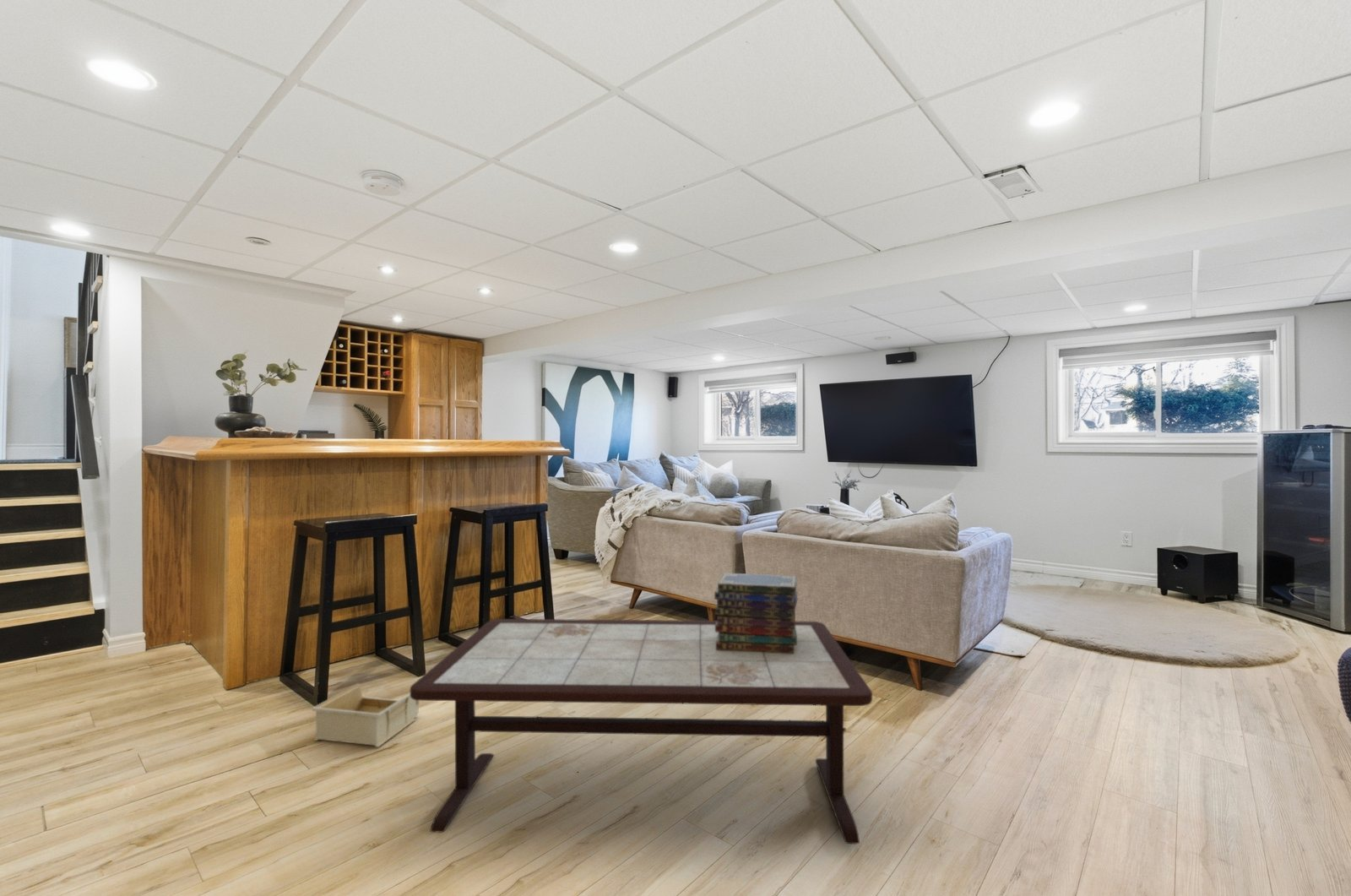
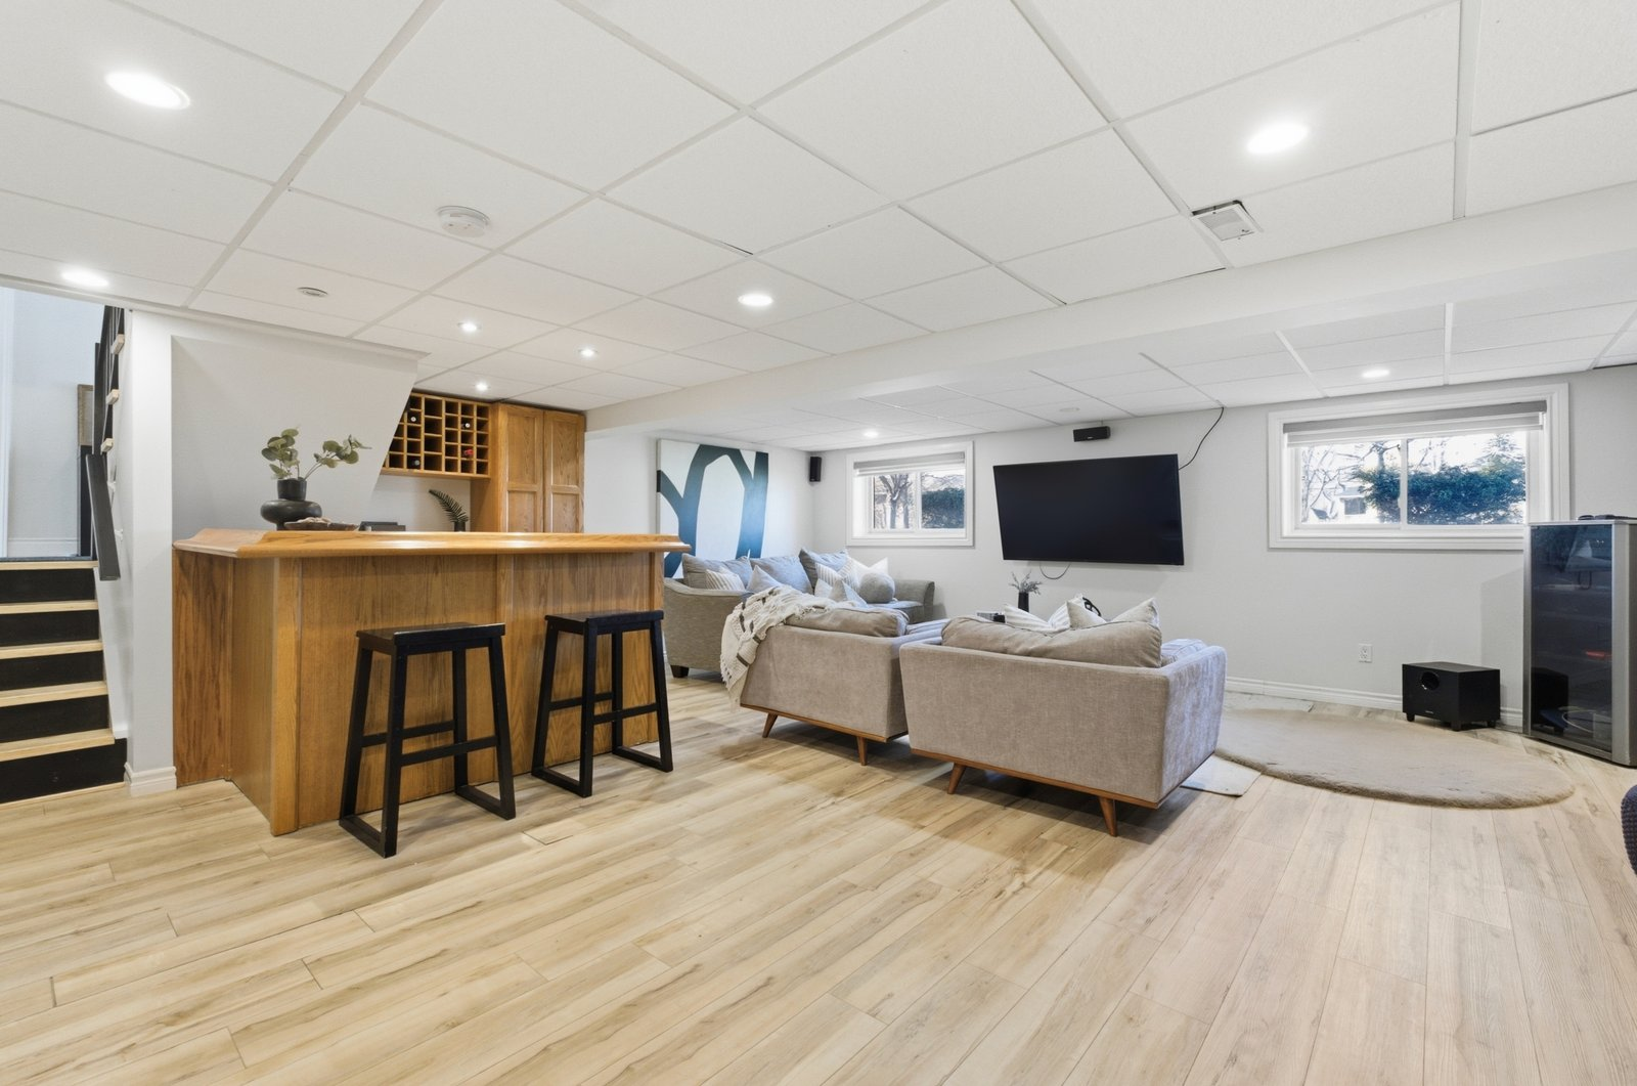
- storage bin (369, 712)
- book stack (757, 611)
- coffee table (648, 722)
